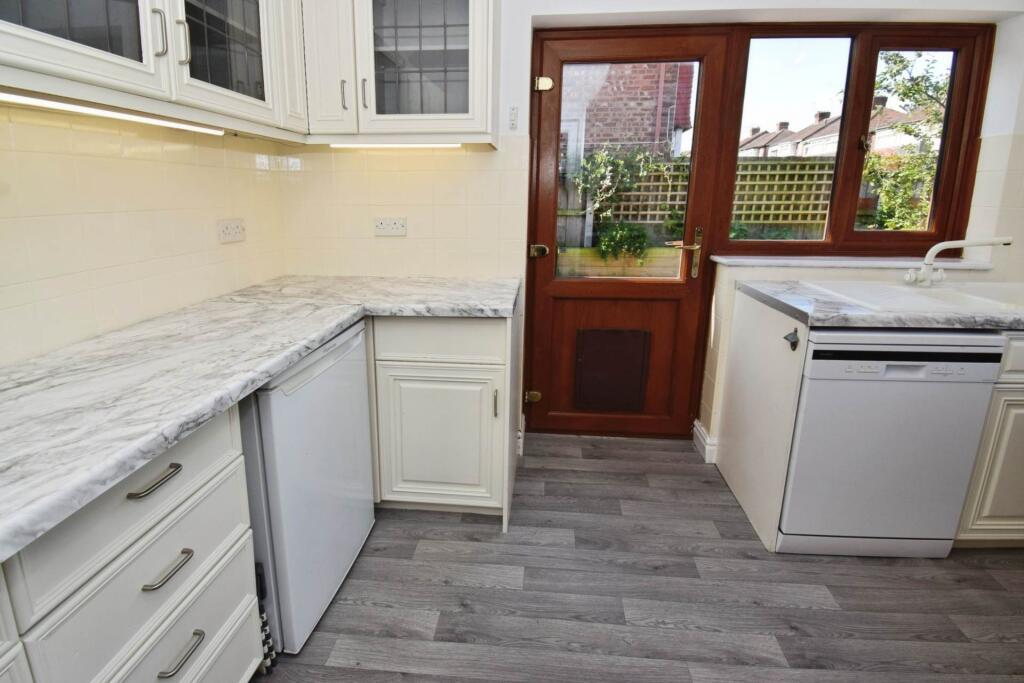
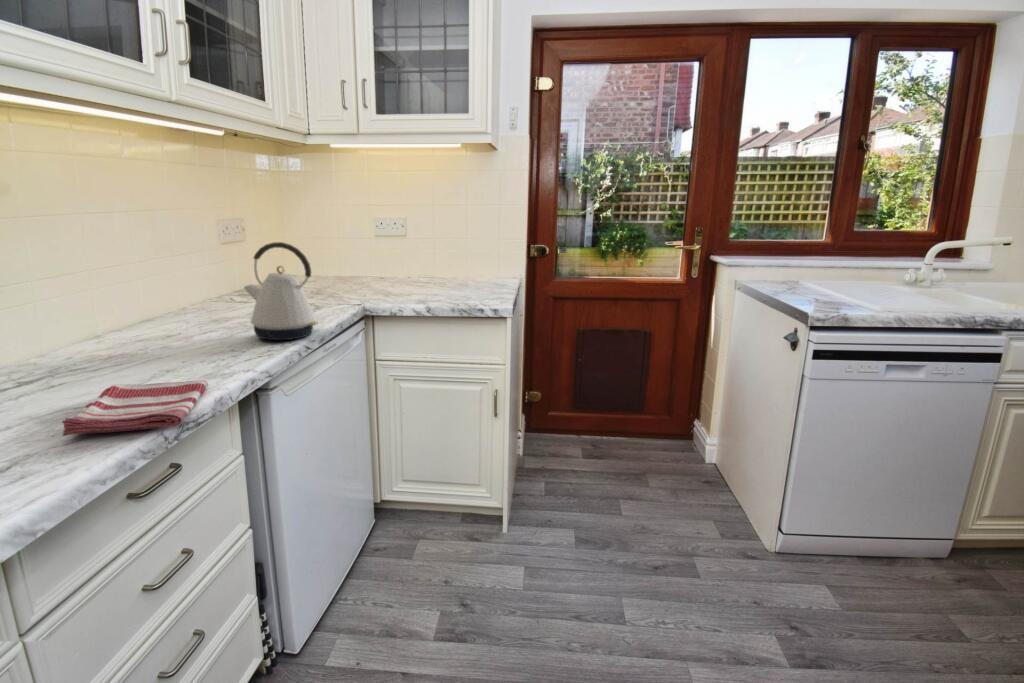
+ dish towel (144, 402)
+ kettle (279, 289)
